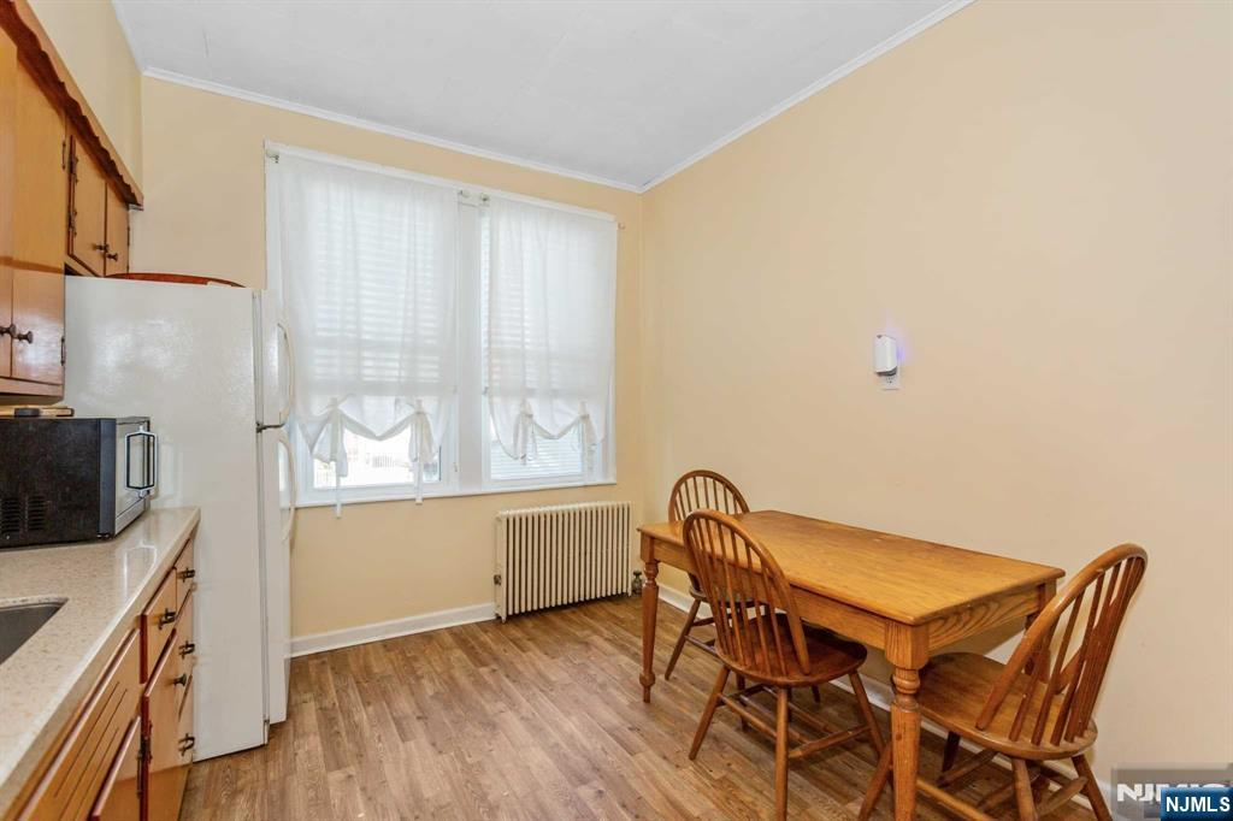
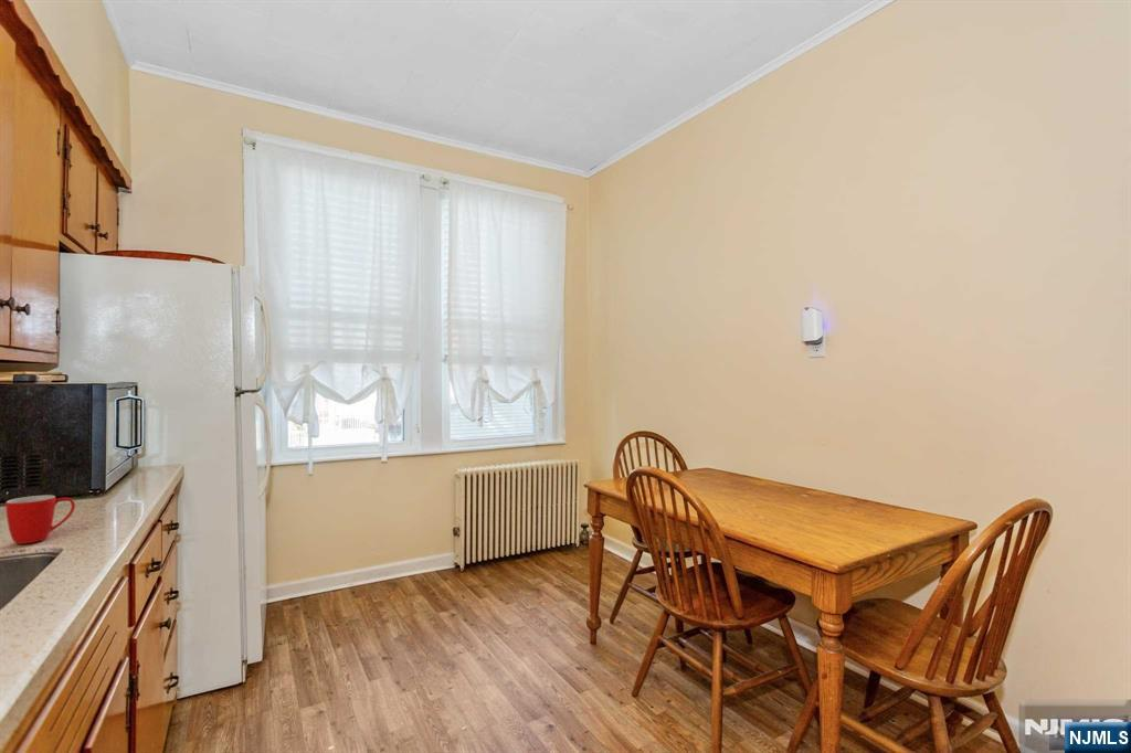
+ mug (41, 518)
